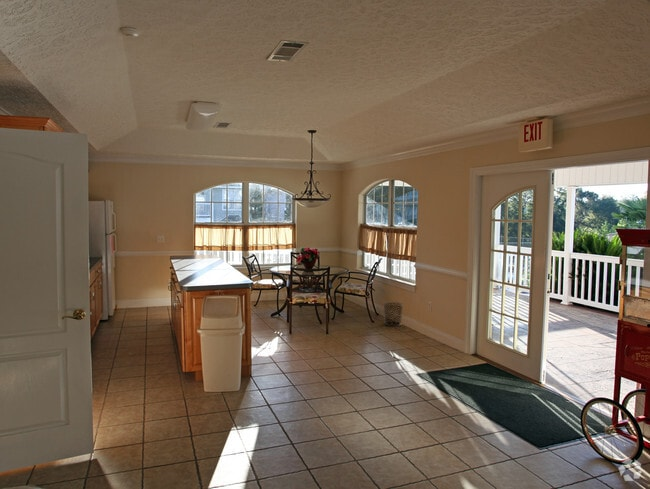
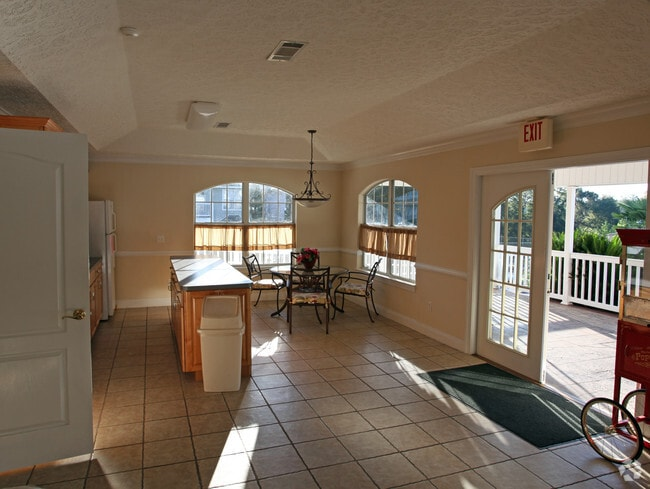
- waste bin (392, 313)
